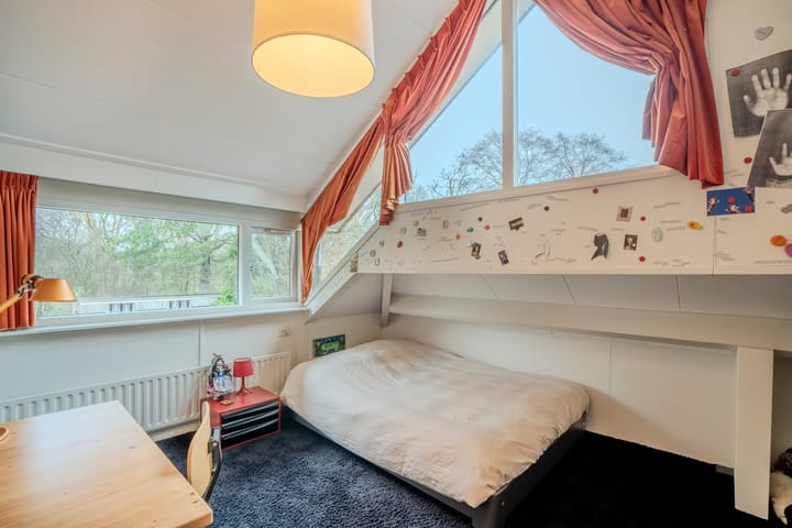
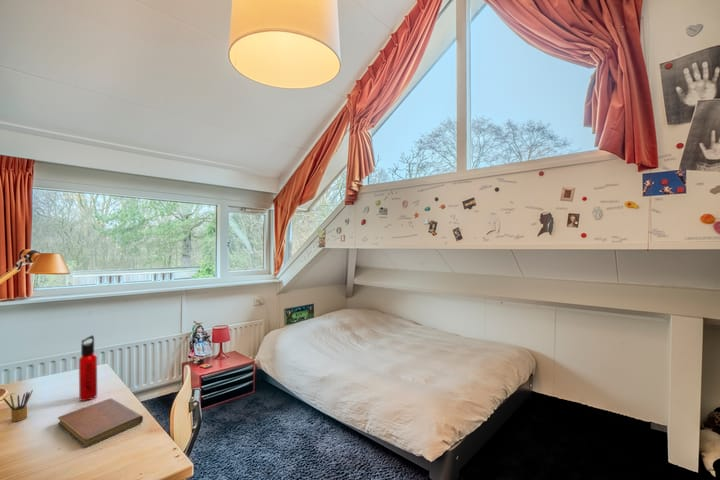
+ pencil box (18, 405)
+ notebook (100, 419)
+ water bottle (88, 367)
